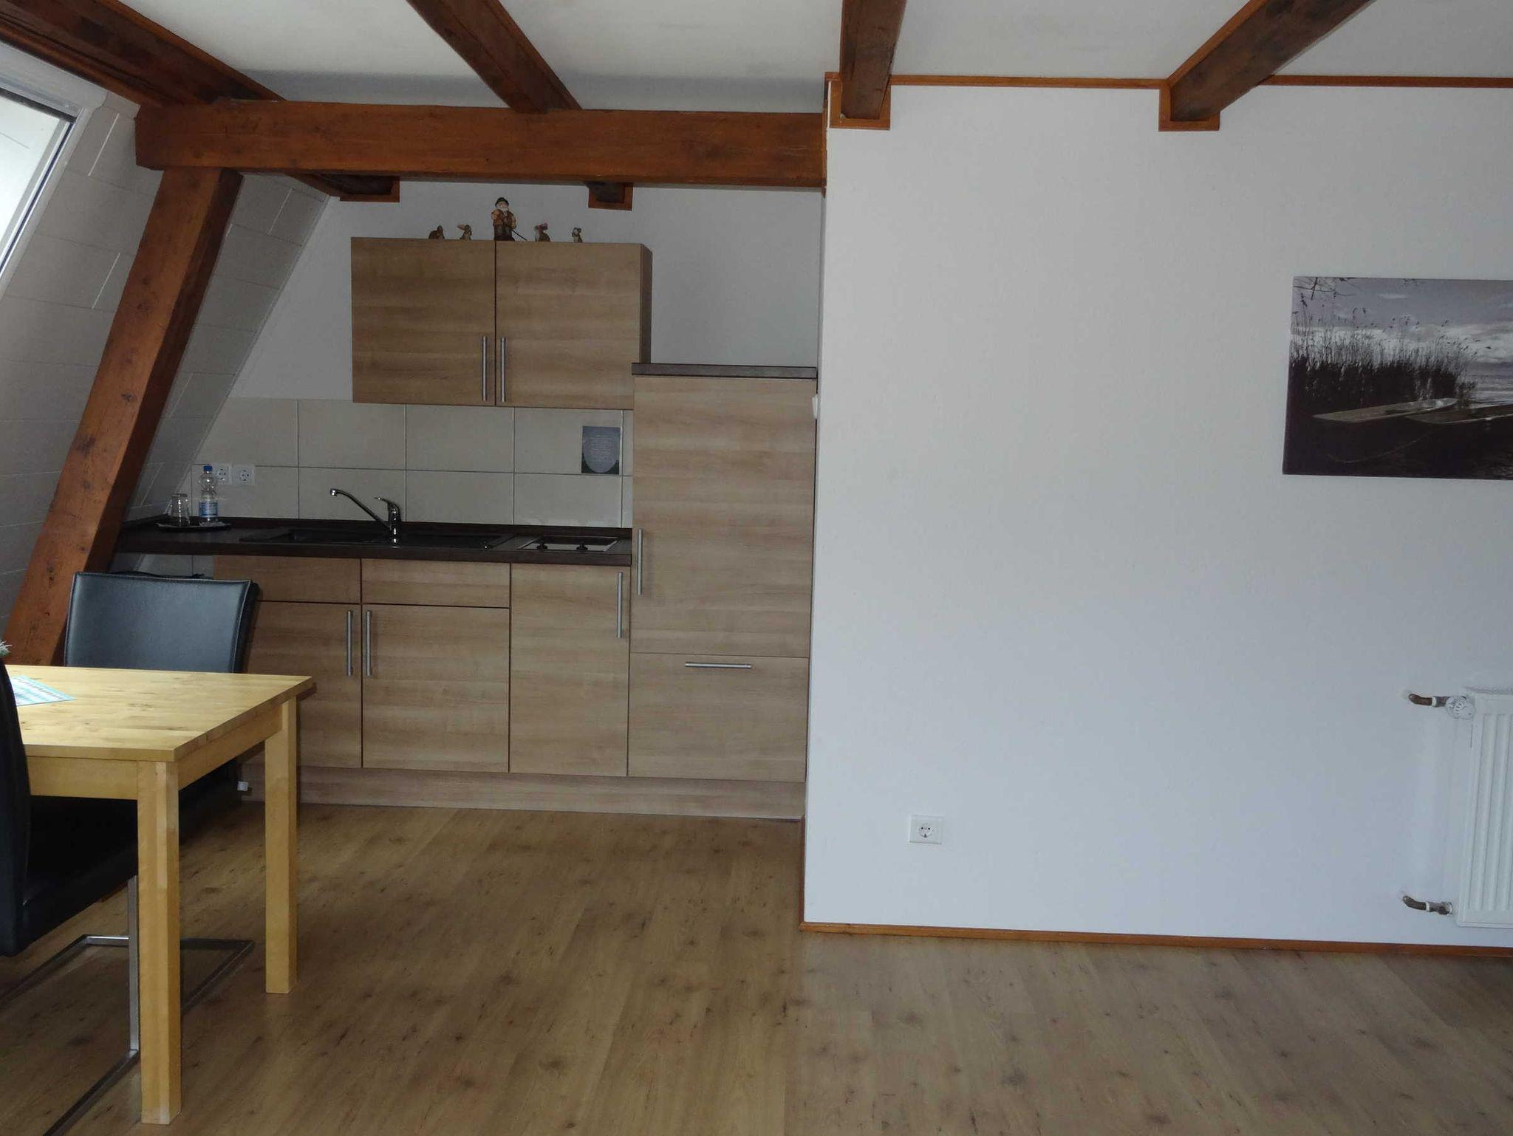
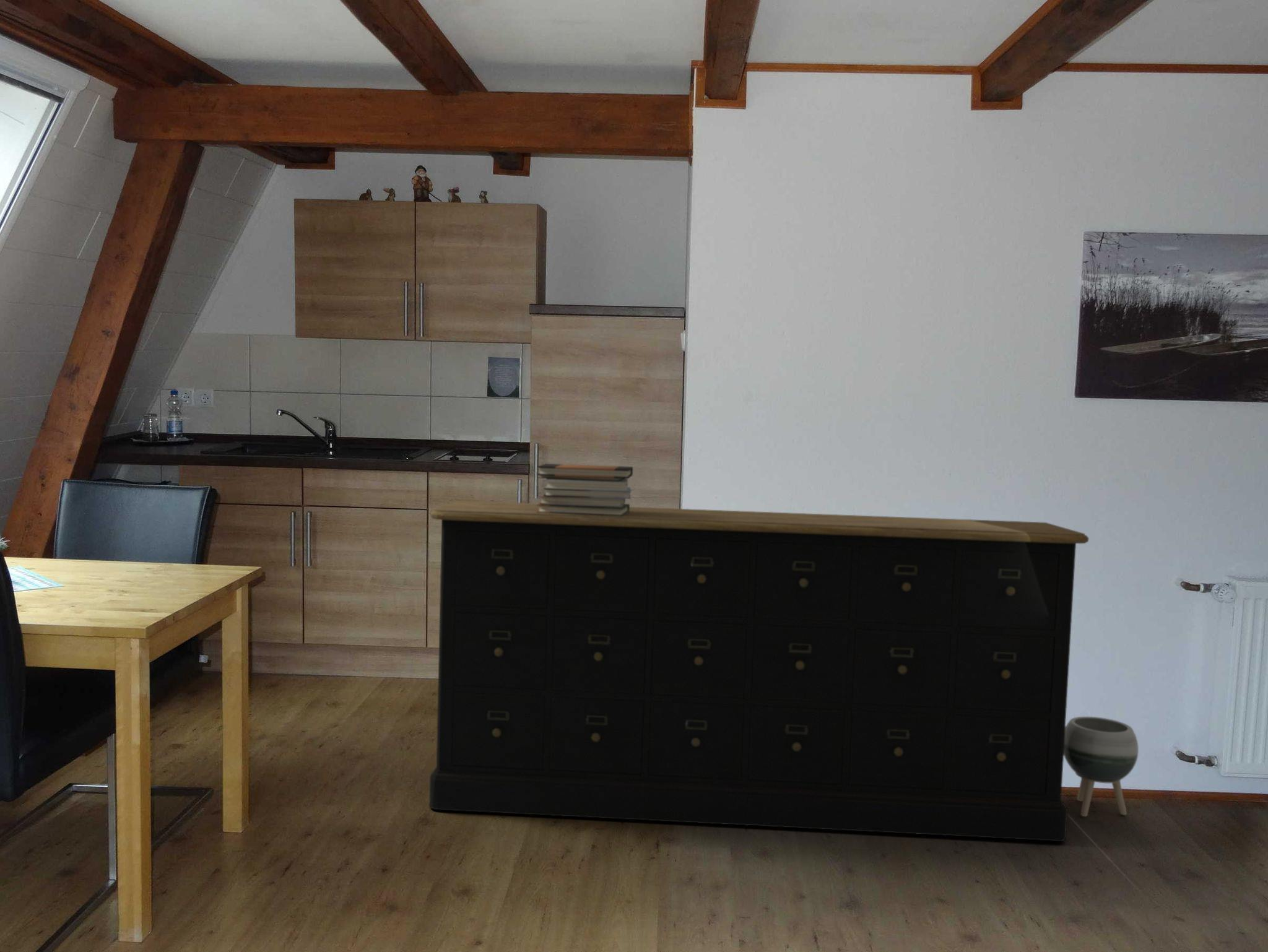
+ book stack (586, 488)
+ planter (1098, 768)
+ storage cabinet (745, 661)
